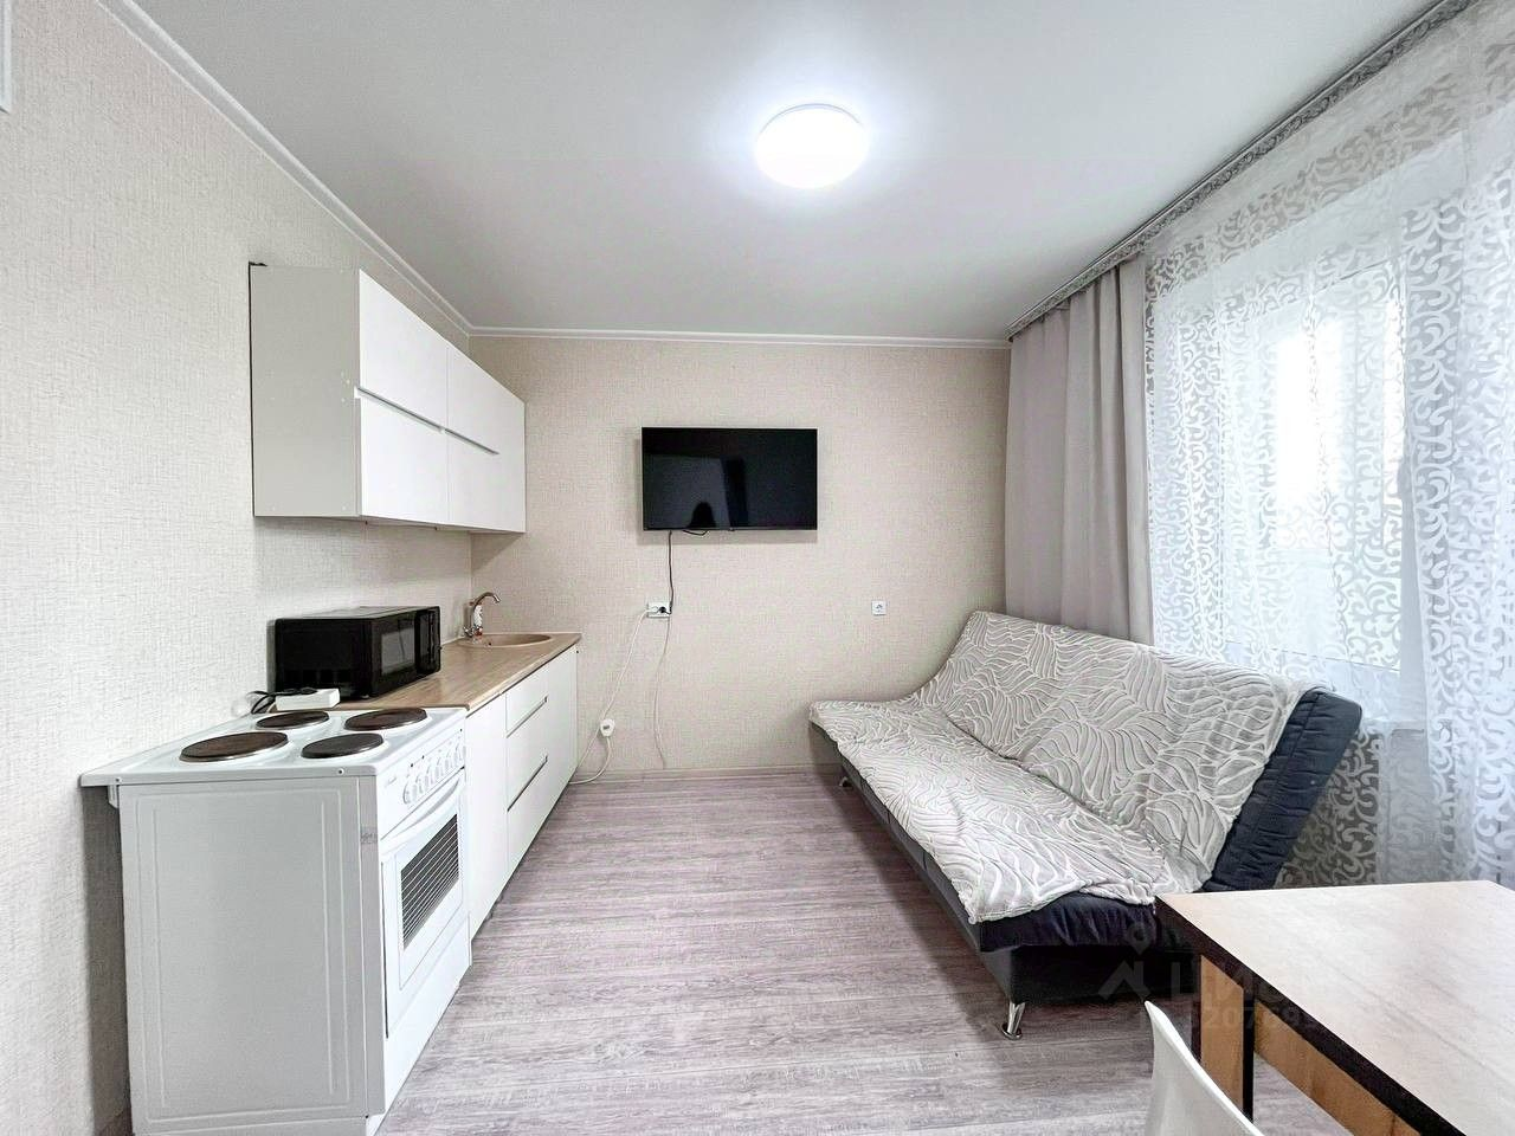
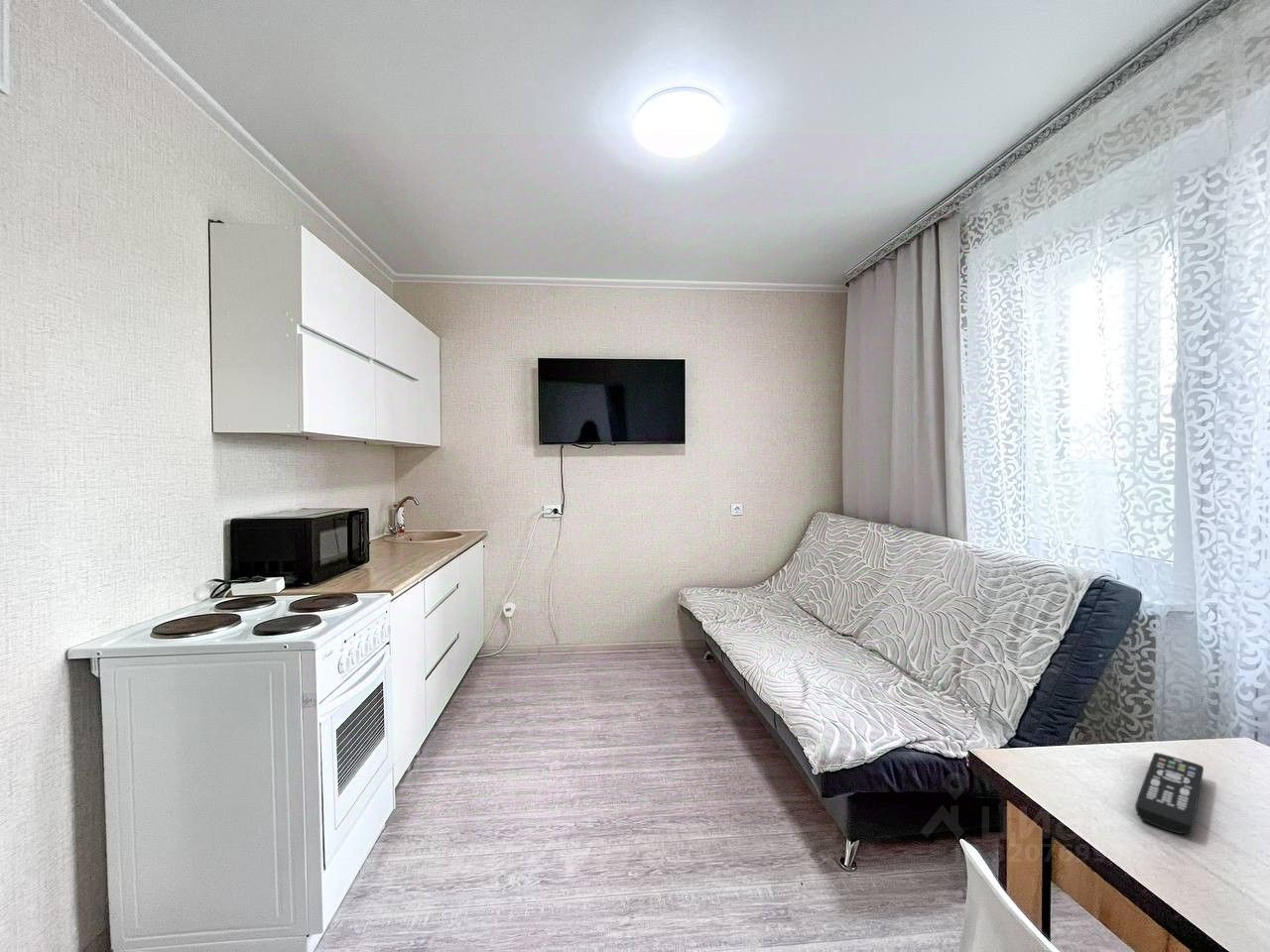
+ remote control (1171, 789)
